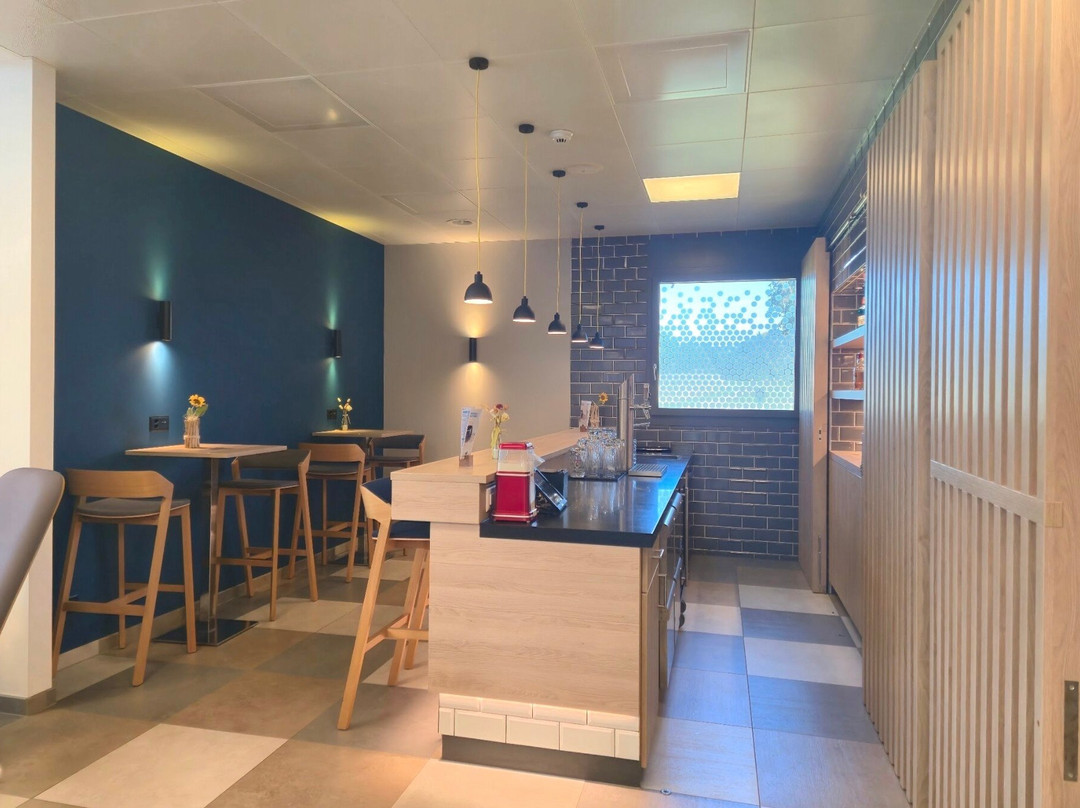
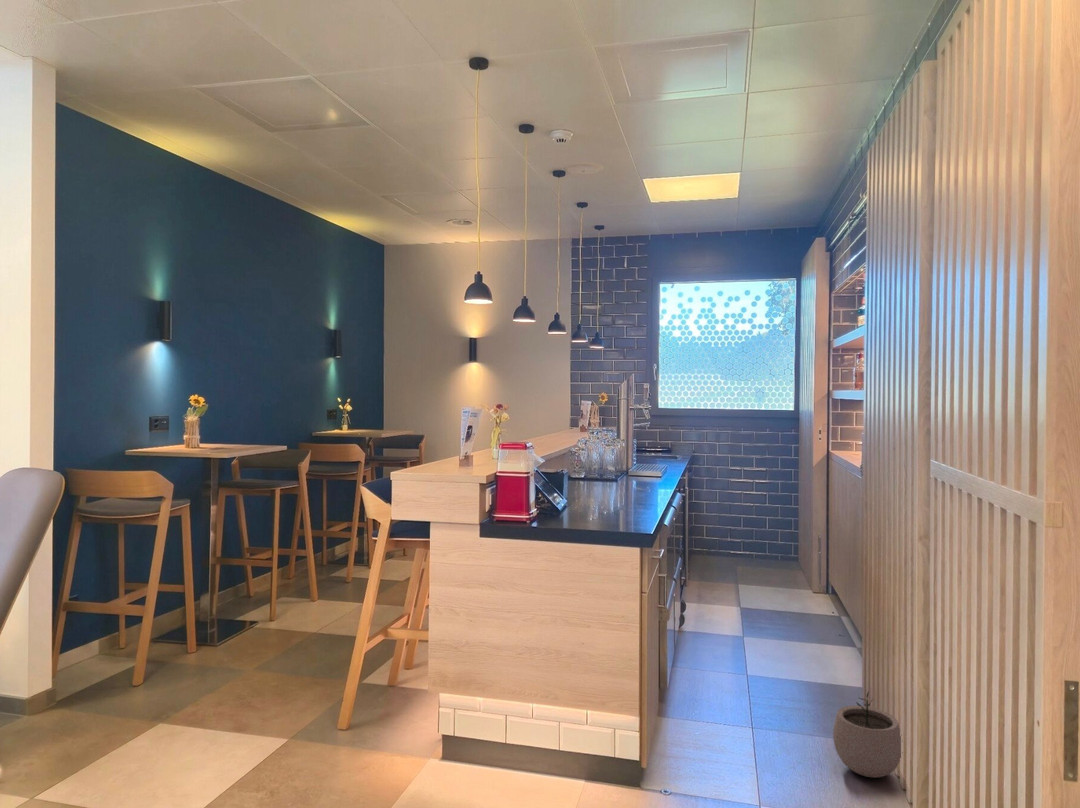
+ plant pot (867, 732)
